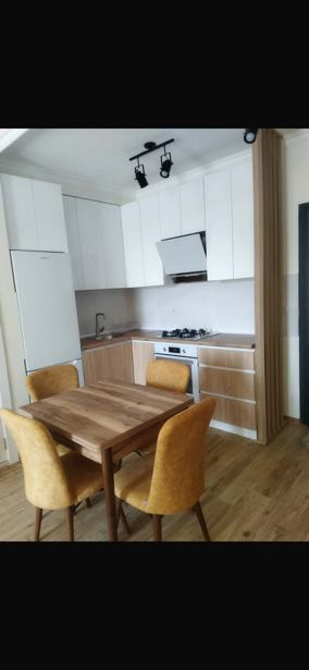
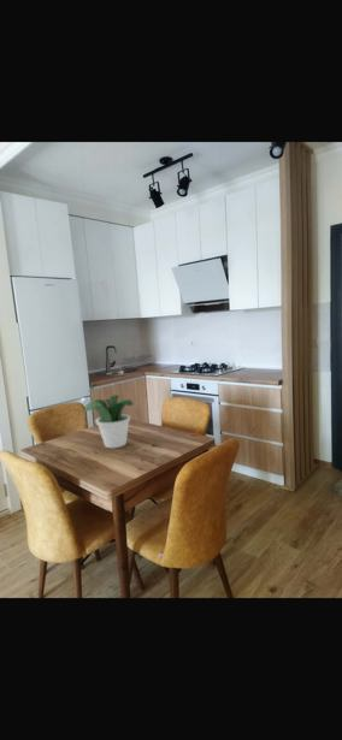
+ potted plant (111, 422)
